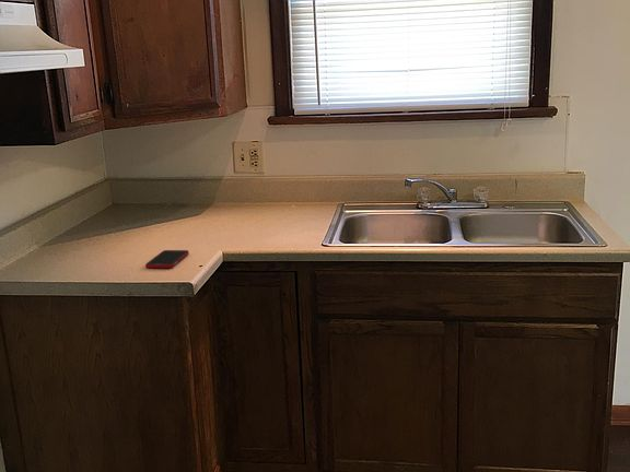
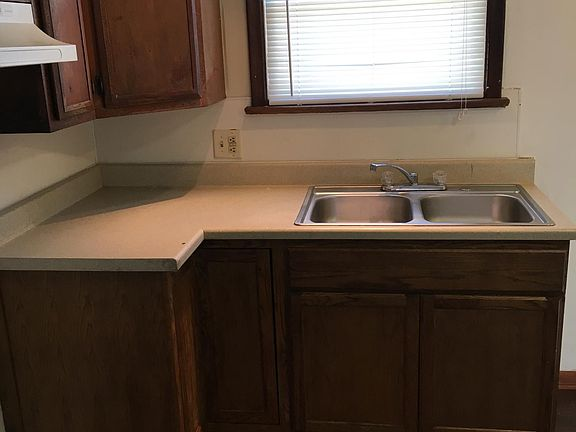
- cell phone (167, 259)
